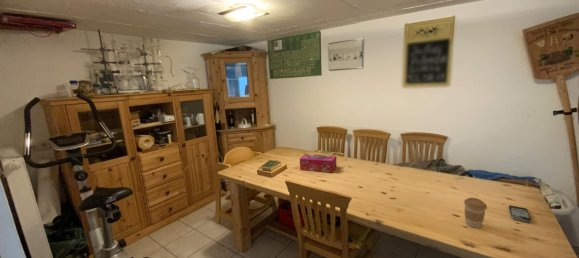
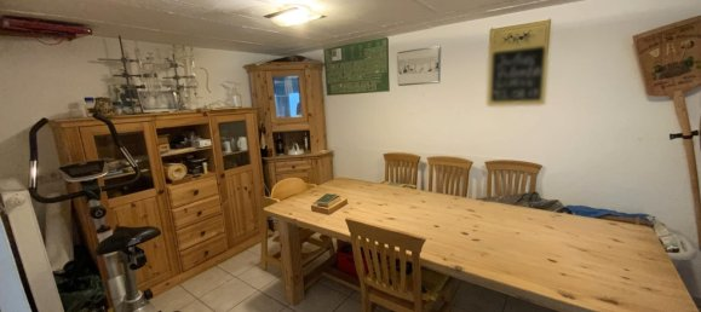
- smartphone (519, 213)
- coffee cup (474, 212)
- tissue box (318, 162)
